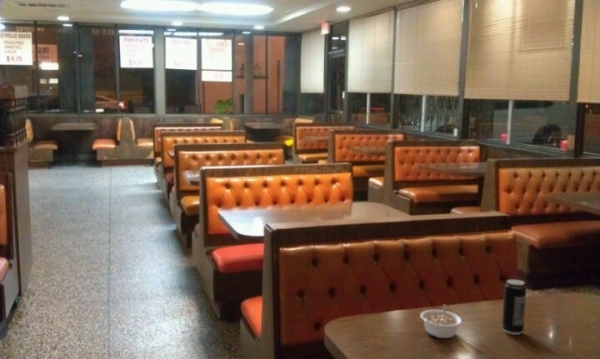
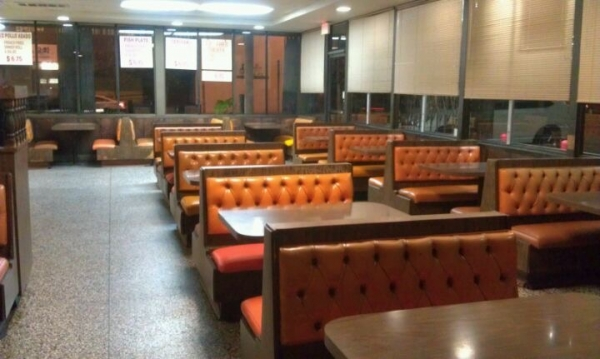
- beverage can (514, 306)
- legume (439, 322)
